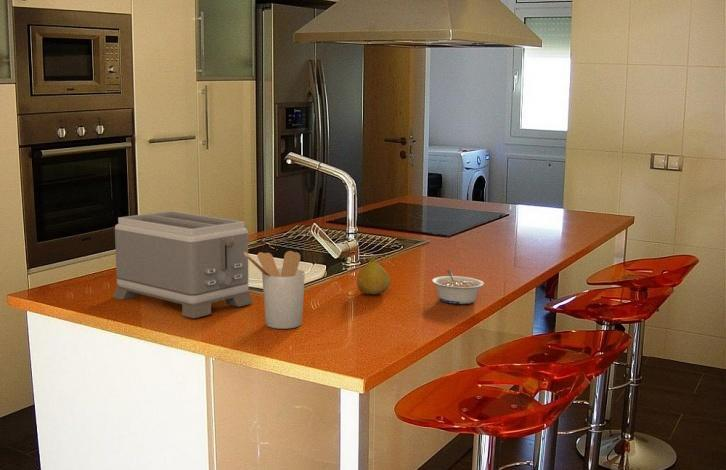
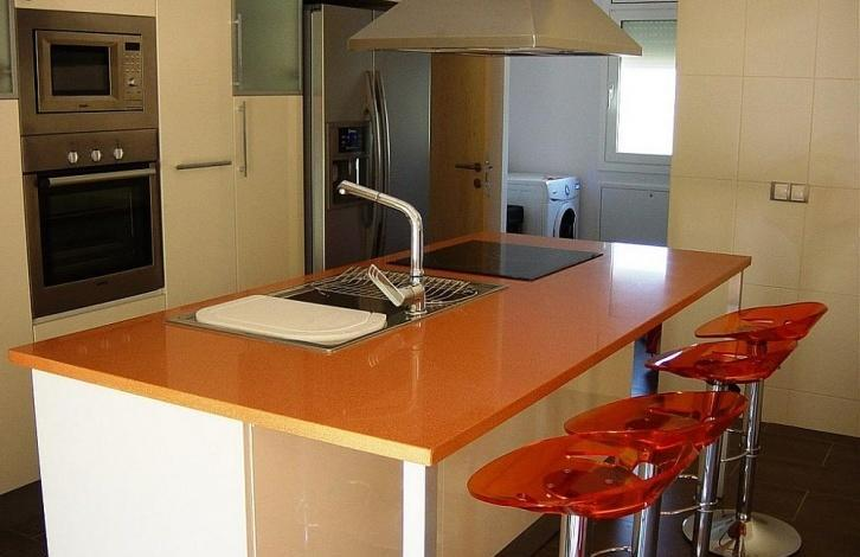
- toaster (185, 261)
- legume (455, 288)
- utensil holder (273, 286)
- fruit (373, 274)
